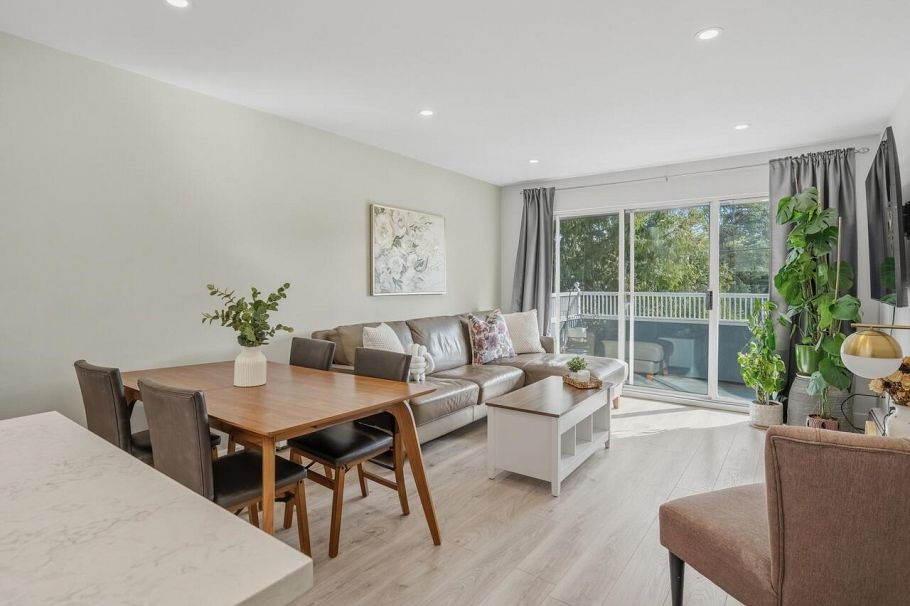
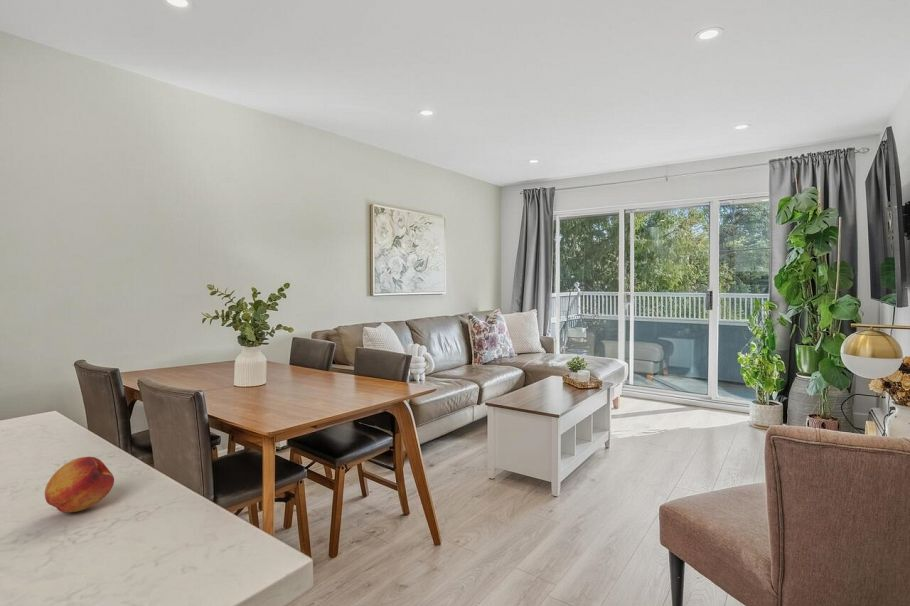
+ fruit (79, 484)
